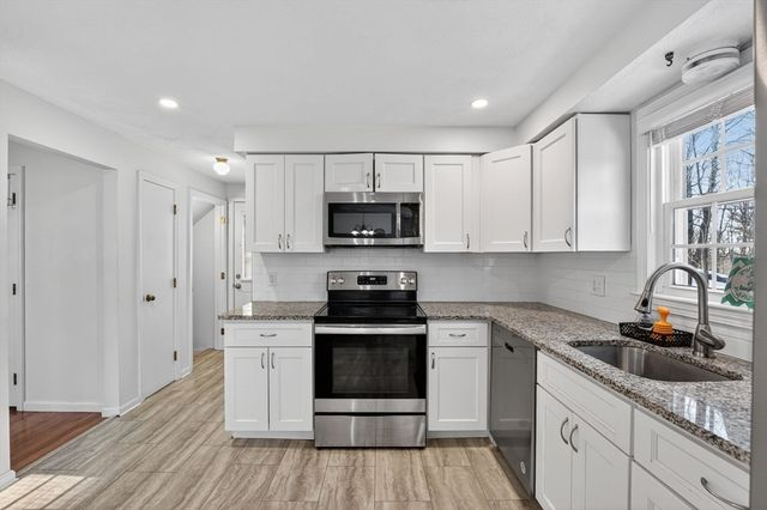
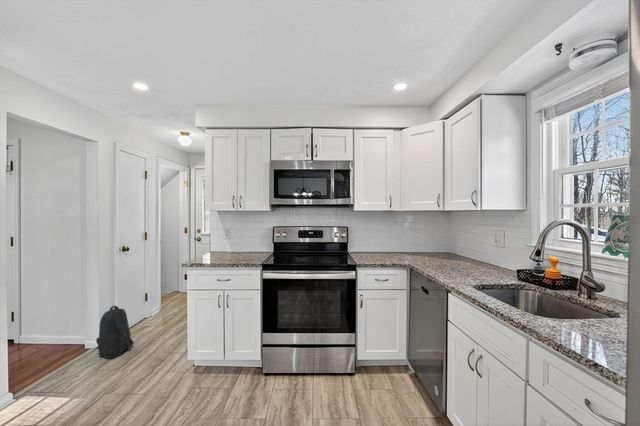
+ backpack (114, 329)
